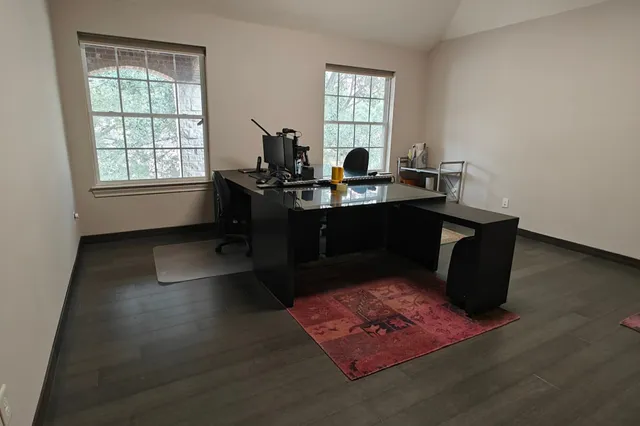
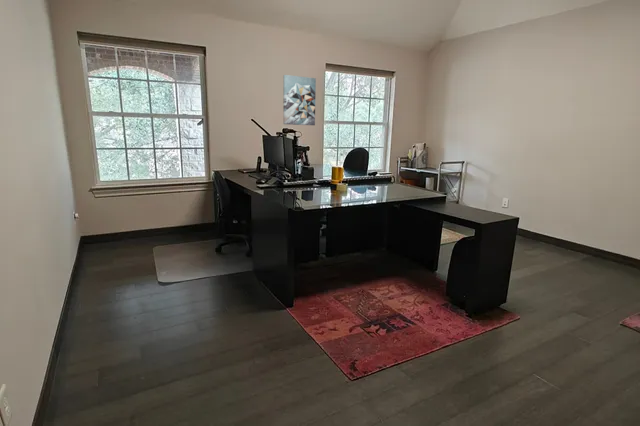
+ wall art (299, 101)
